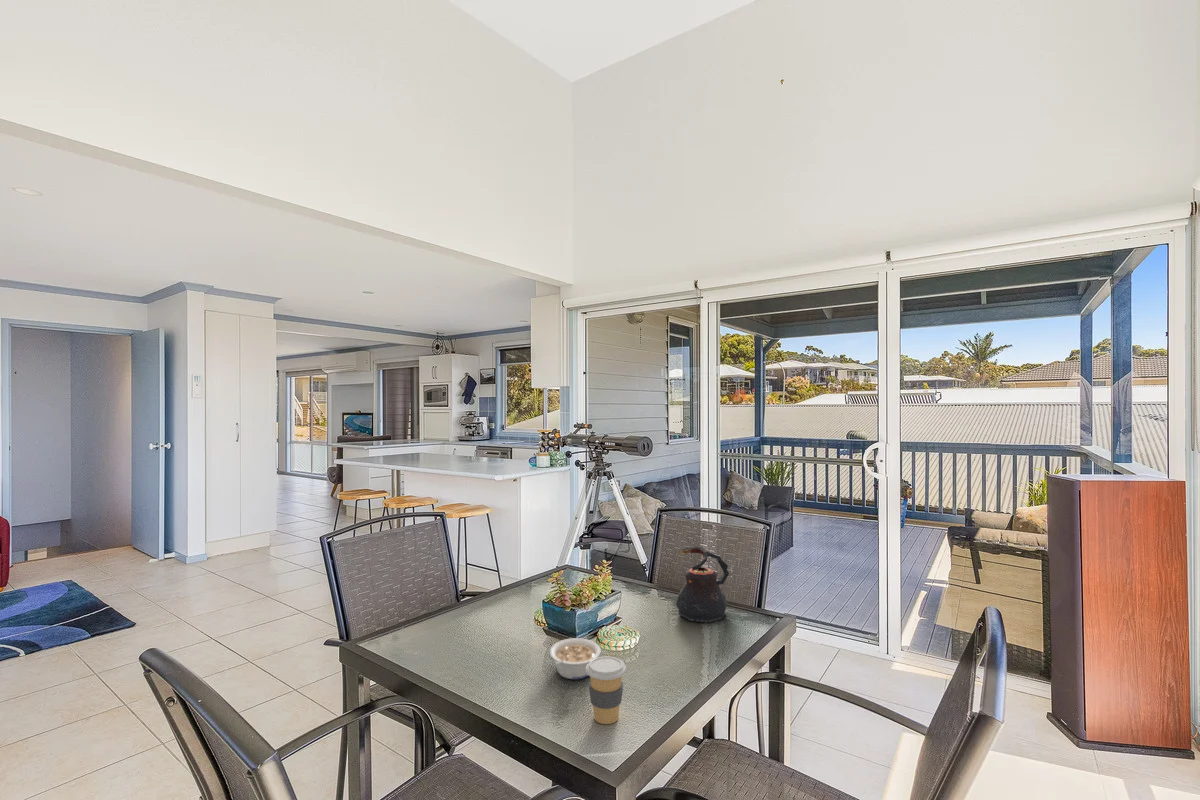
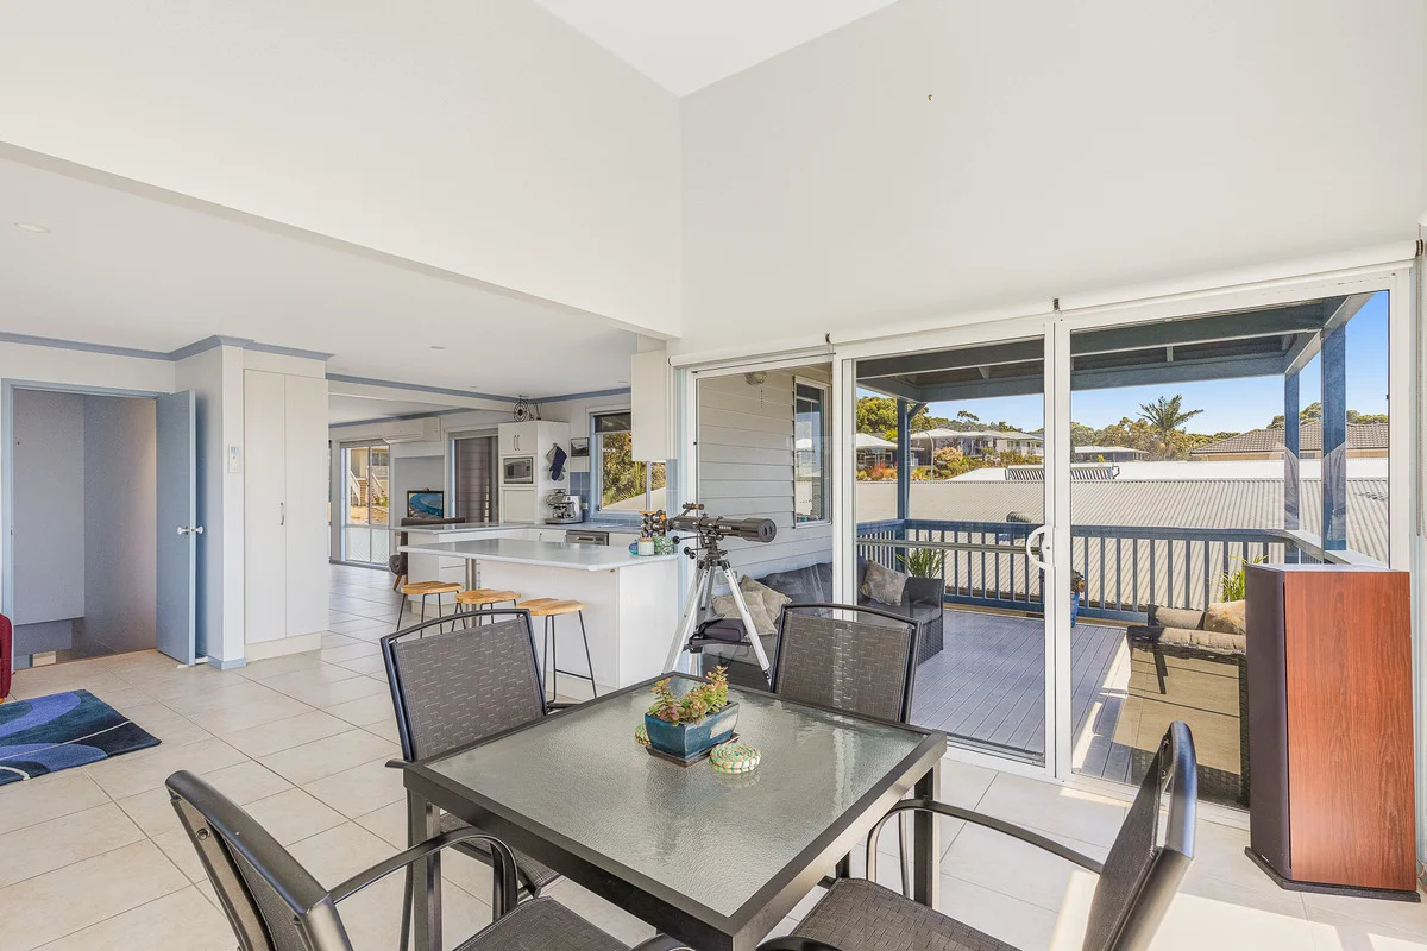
- coffee cup (606, 690)
- teapot (703, 580)
- legume (575, 659)
